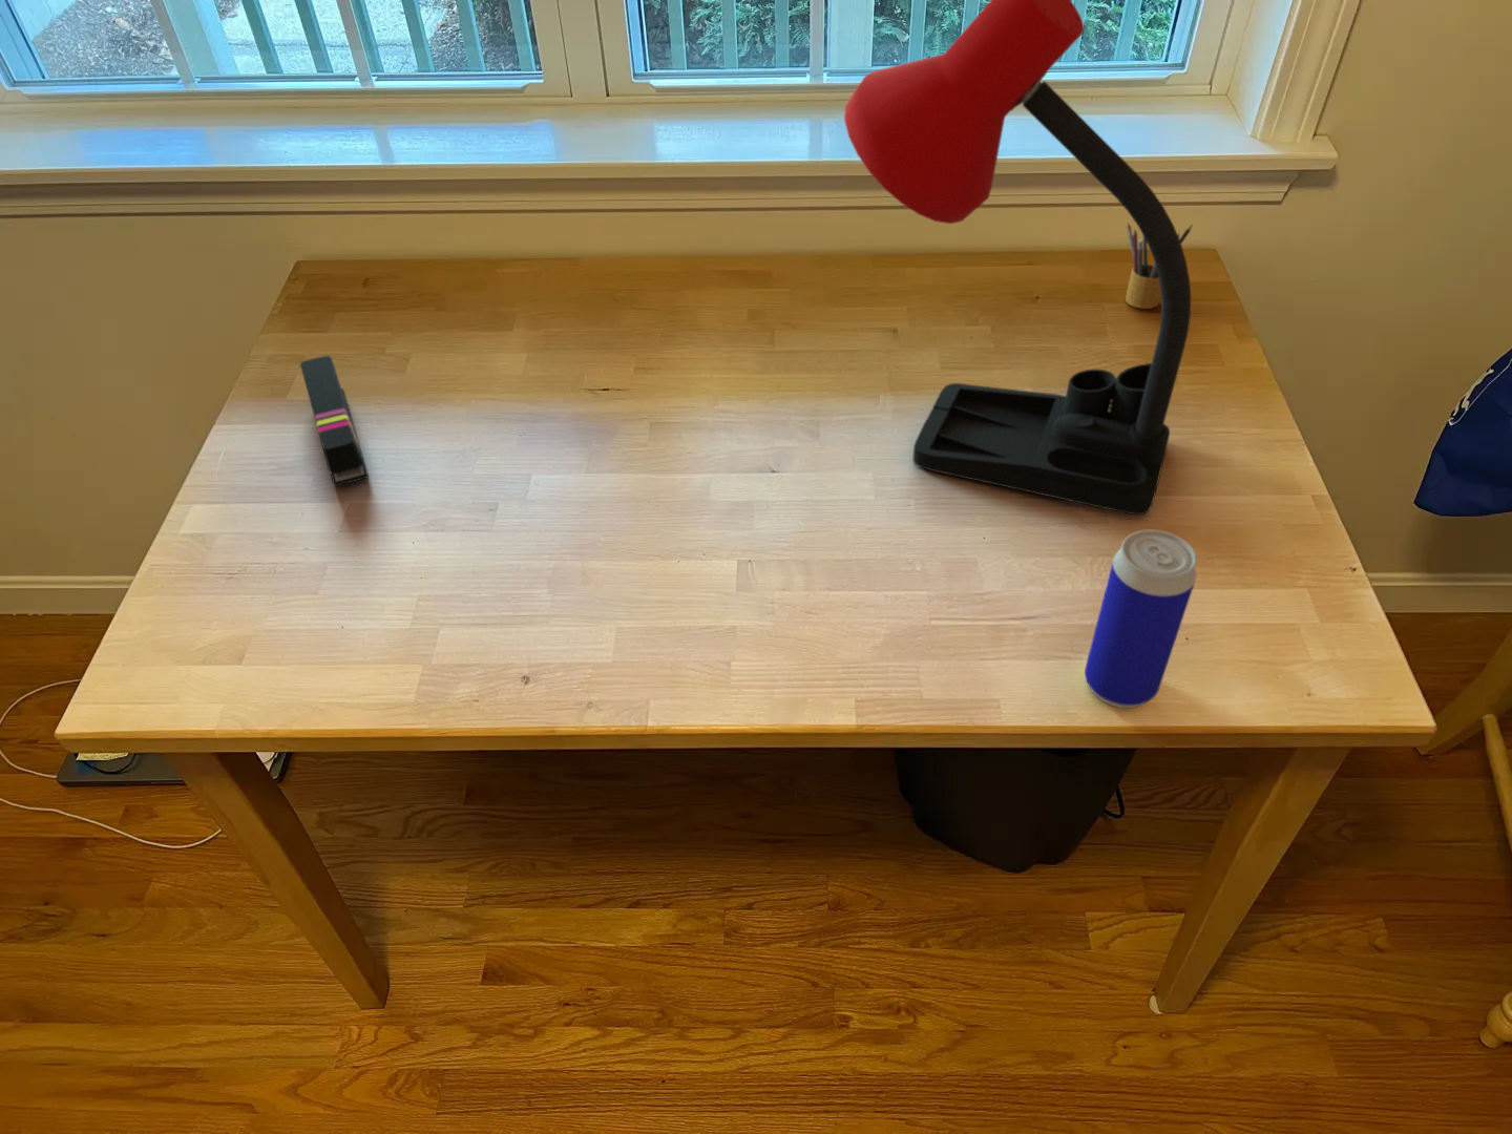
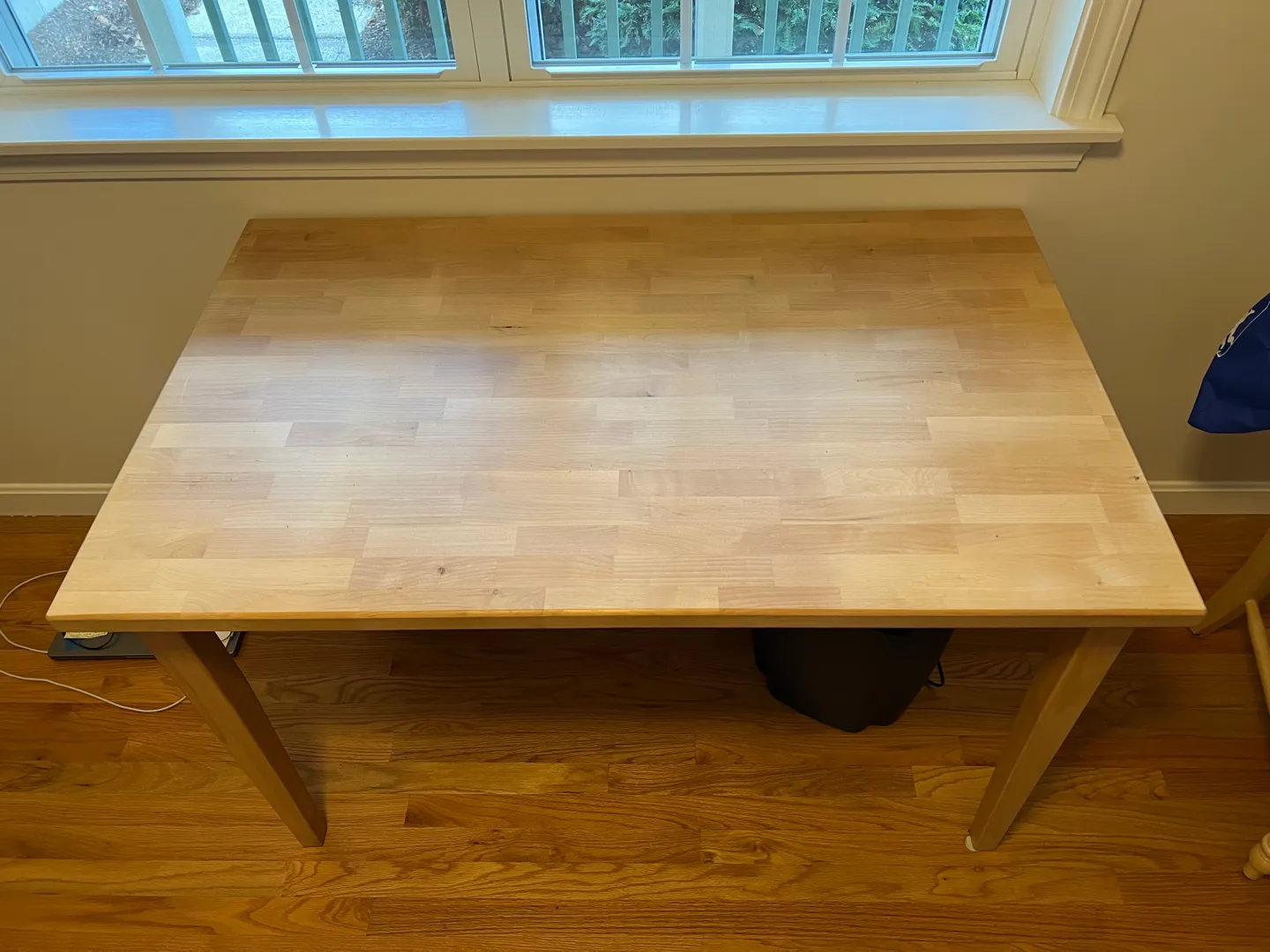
- stapler (332, 417)
- pencil box (1154, 262)
- desk lamp (988, 198)
- beverage can (1138, 623)
